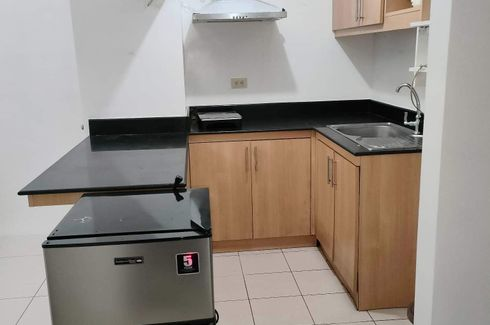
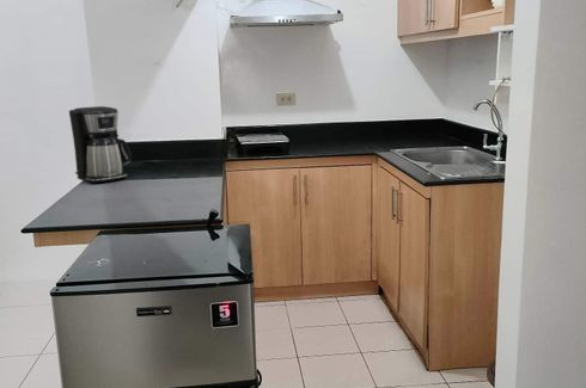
+ coffee maker (100, 142)
